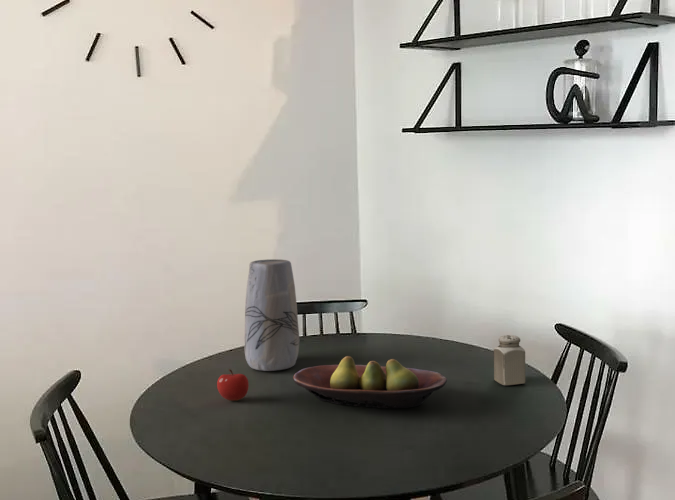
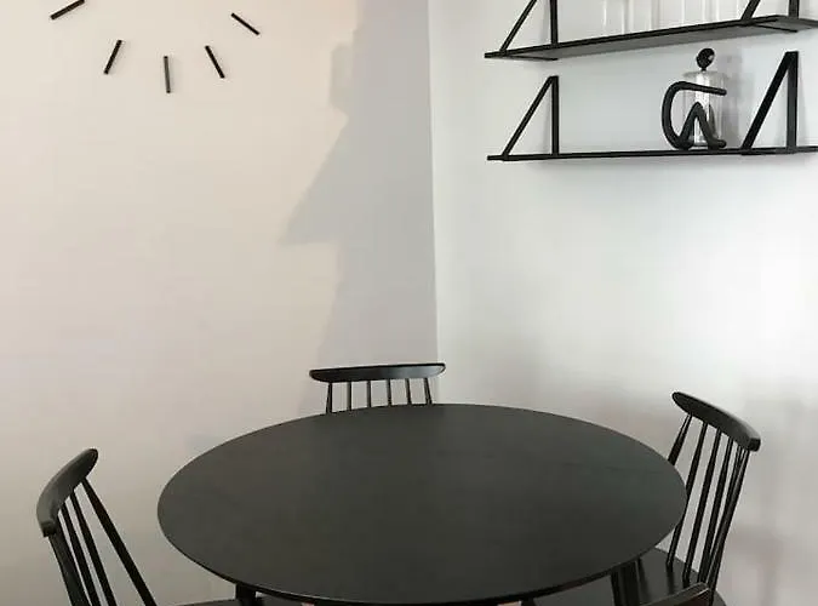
- salt shaker (509, 359)
- vase (270, 313)
- apple (232, 384)
- fruit bowl (368, 379)
